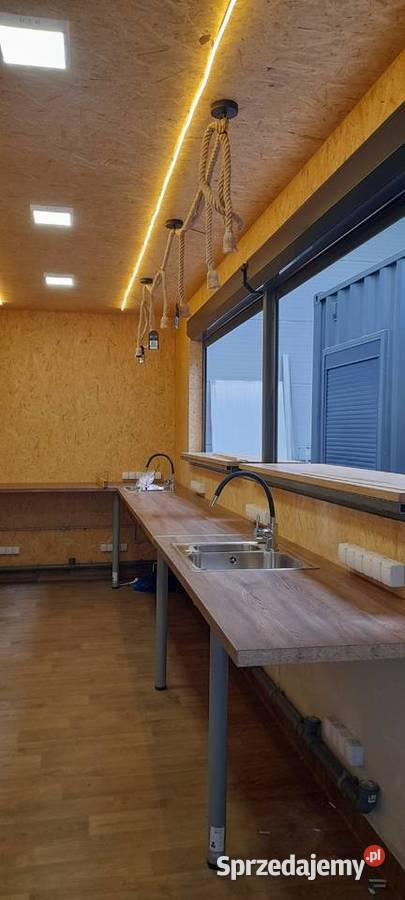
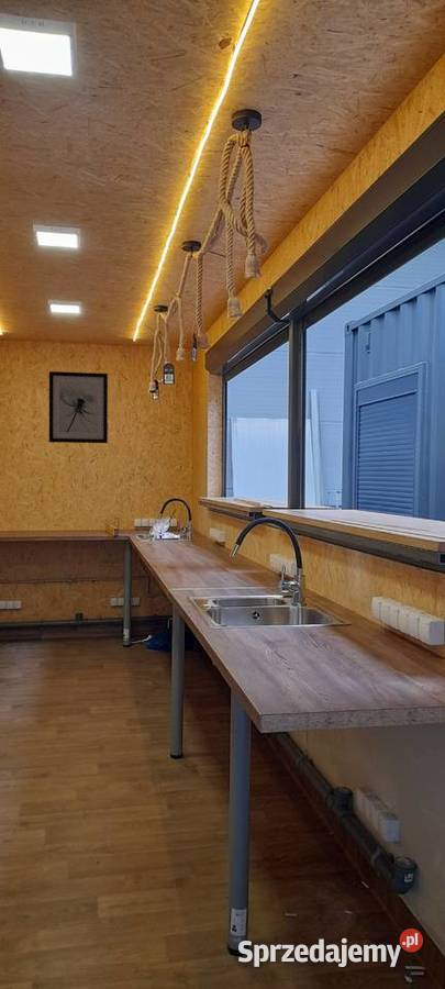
+ wall art (78, 408)
